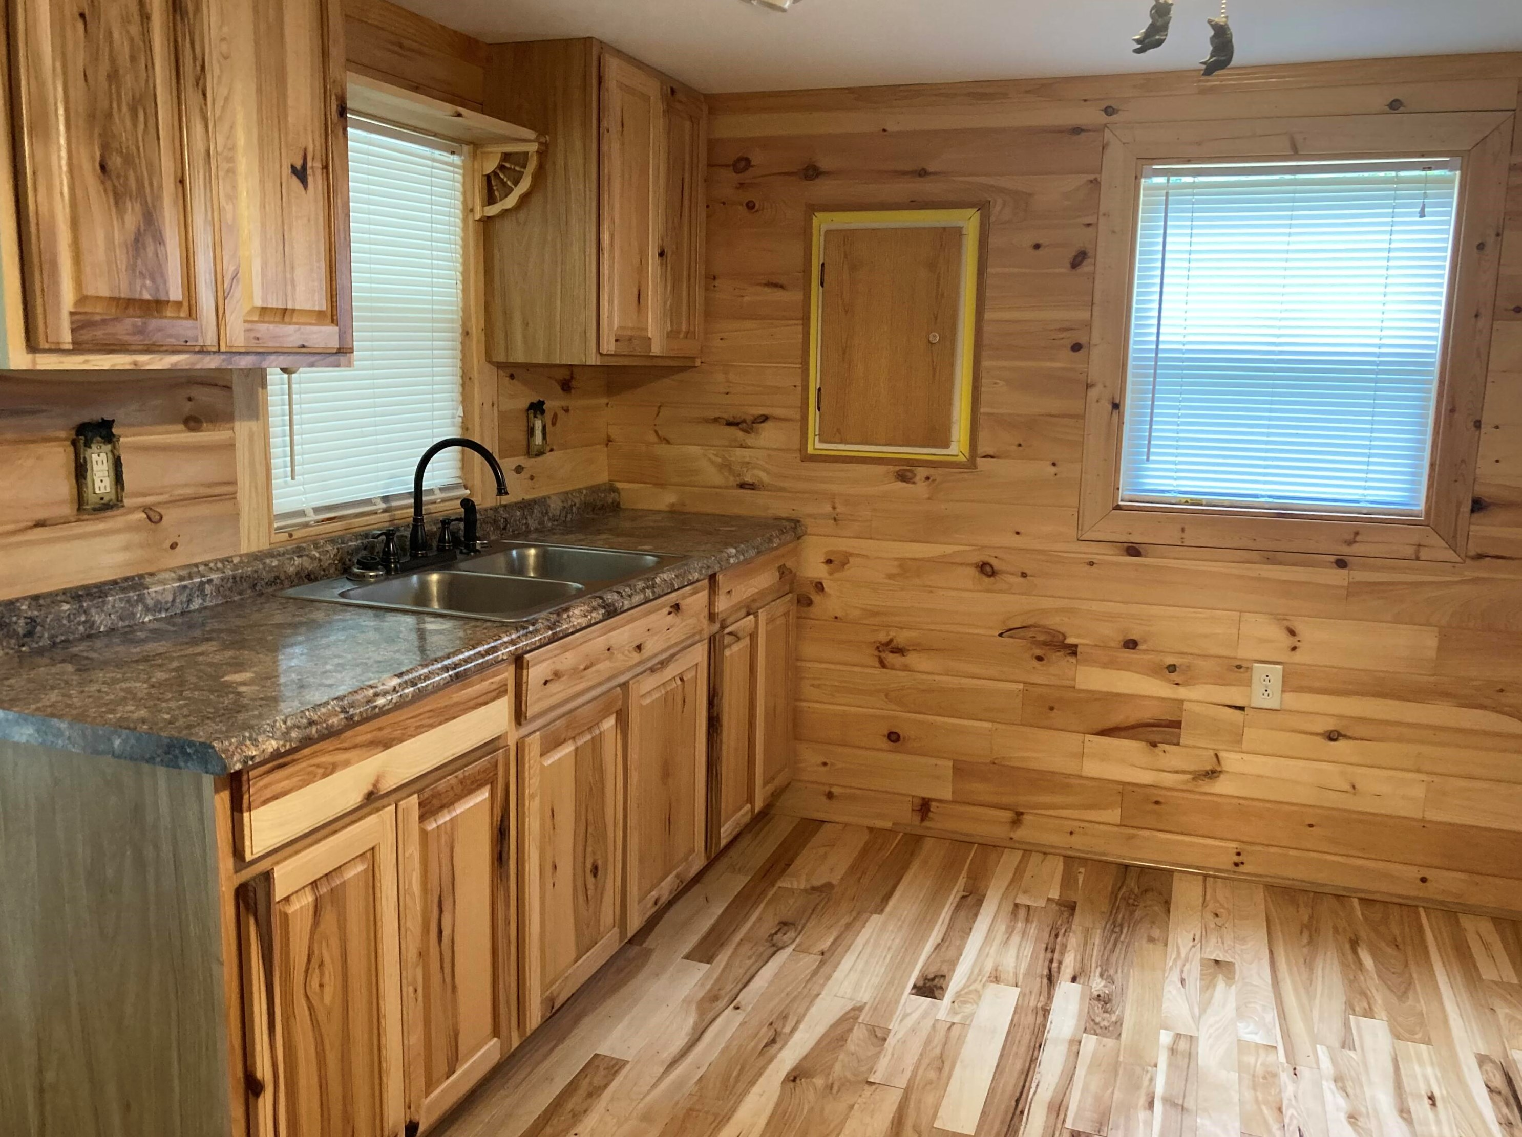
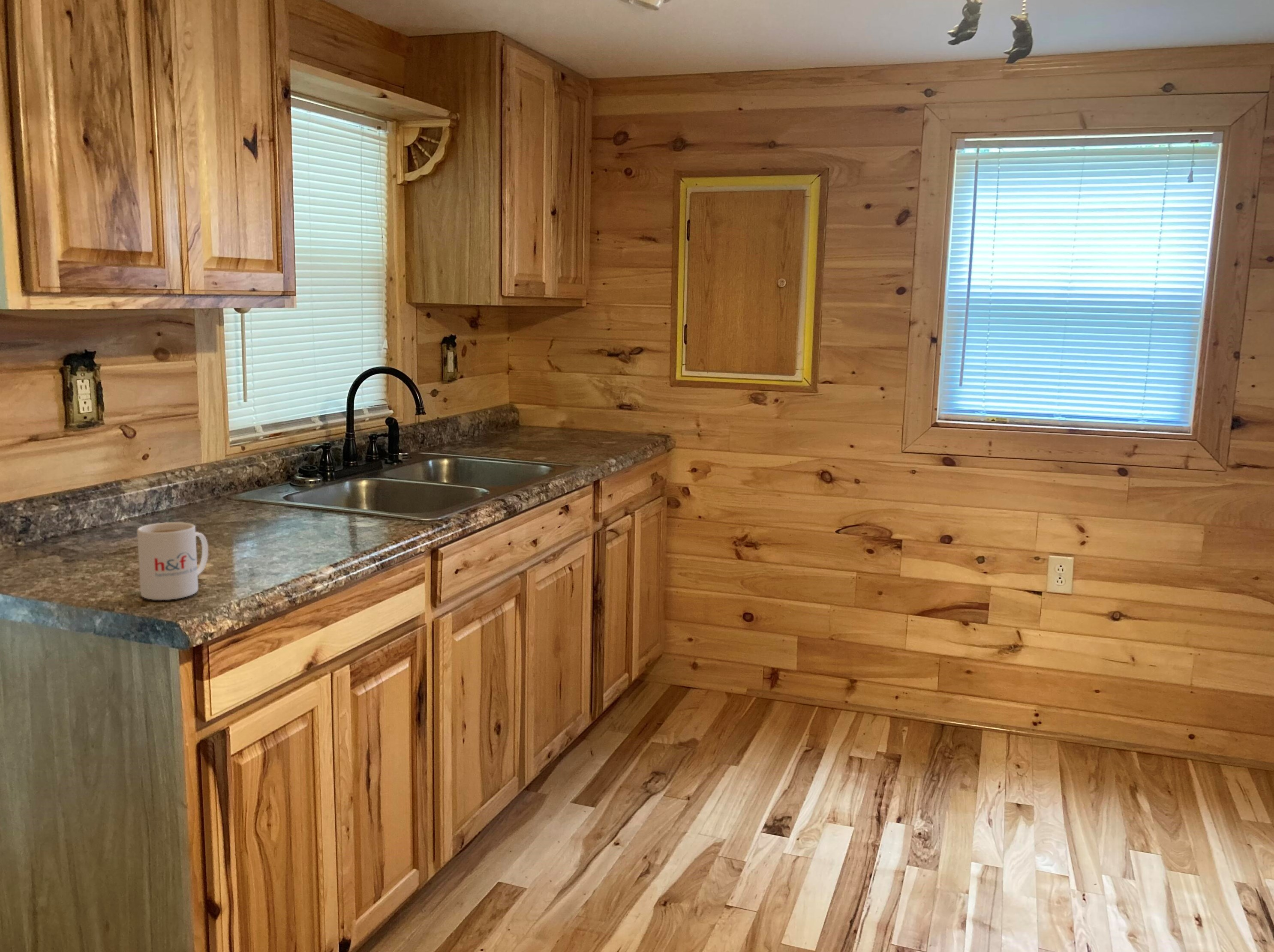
+ mug (177, 558)
